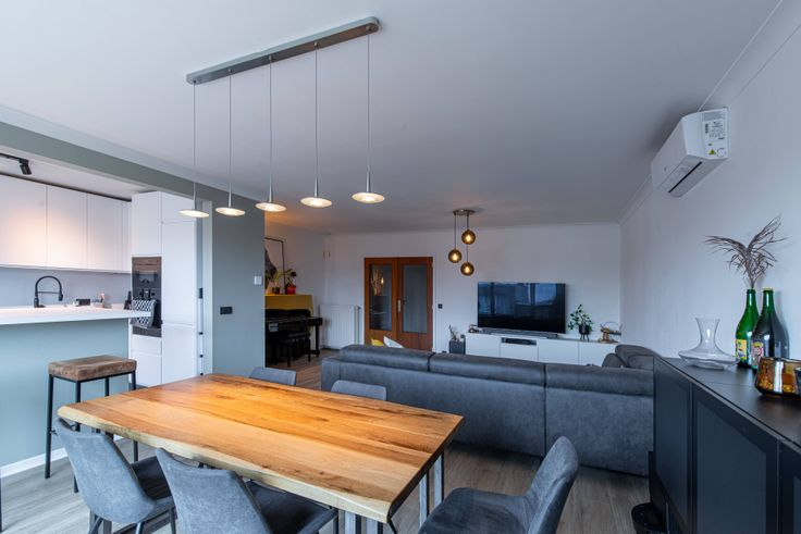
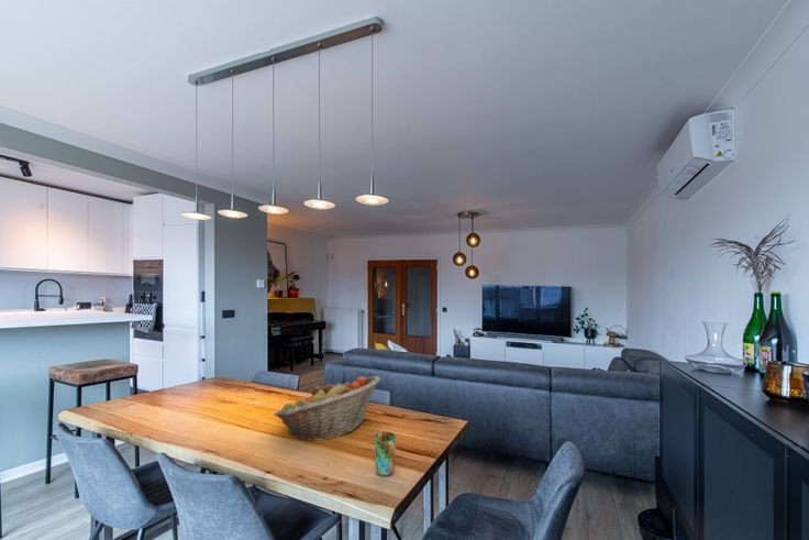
+ cup (385, 454)
+ fruit basket (331, 403)
